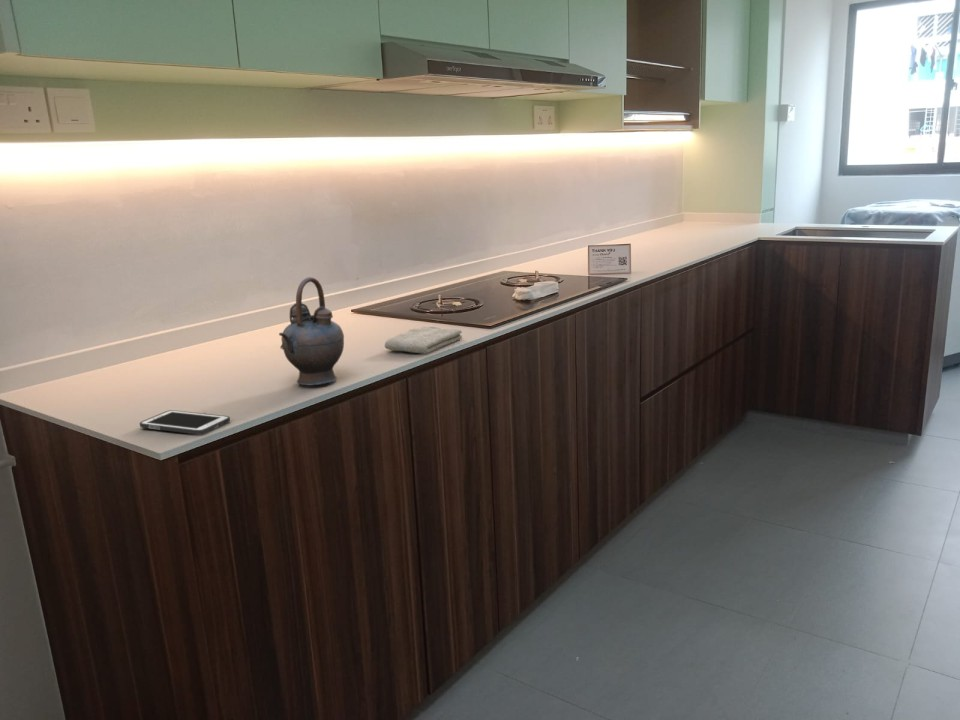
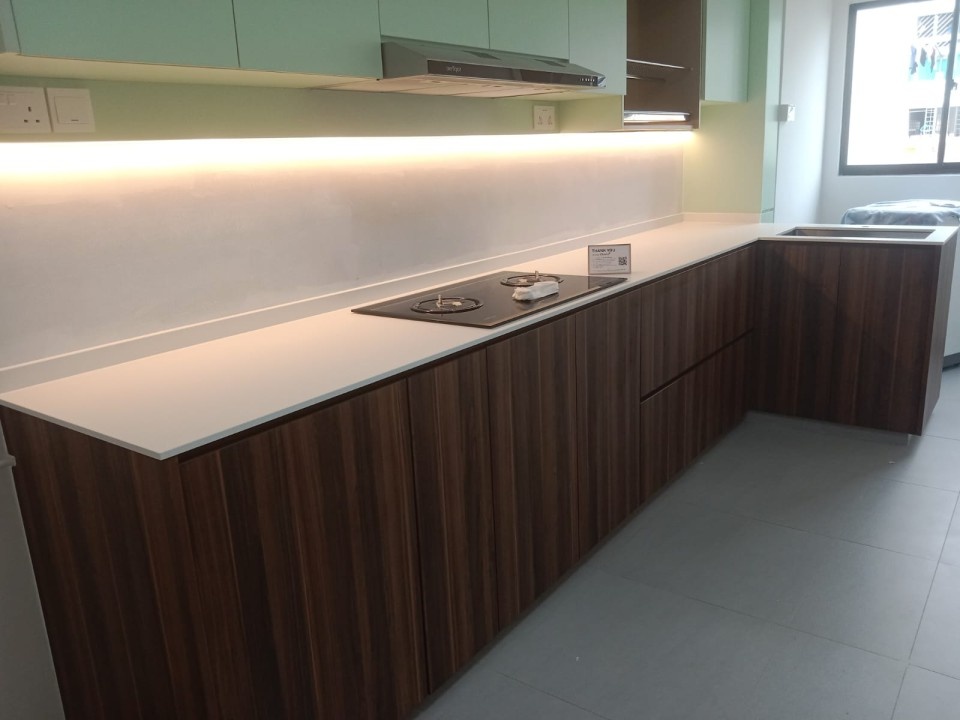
- teapot (307, 332)
- cell phone (185, 422)
- washcloth (425, 338)
